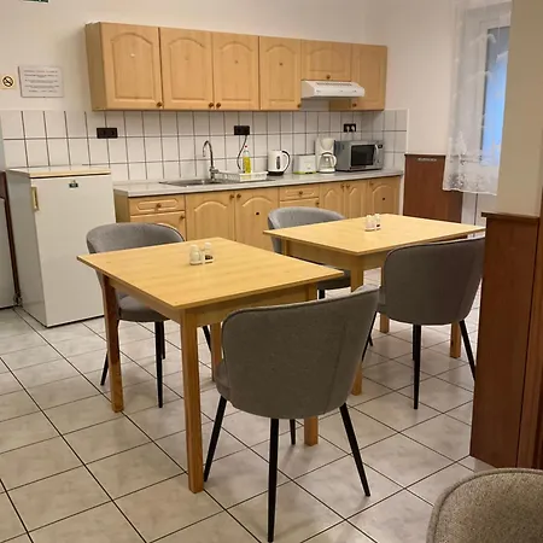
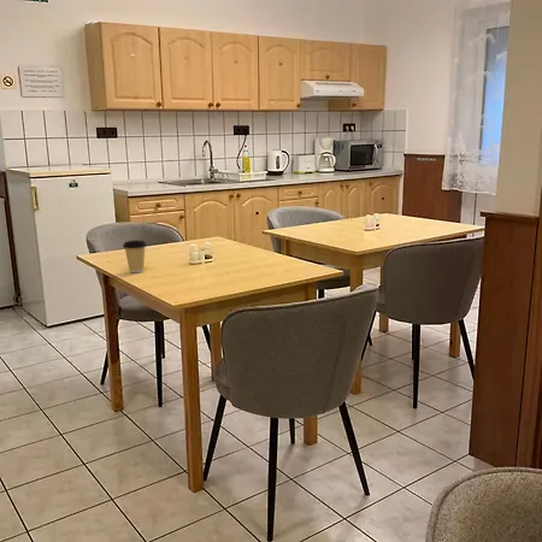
+ coffee cup (135, 255)
